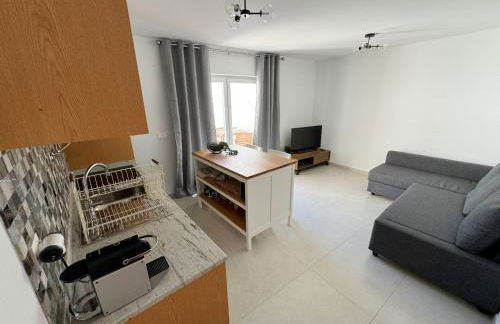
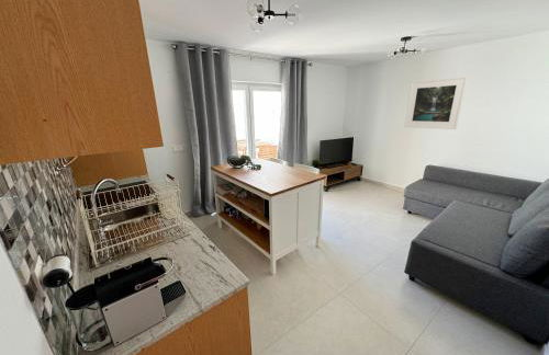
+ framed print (433, 104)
